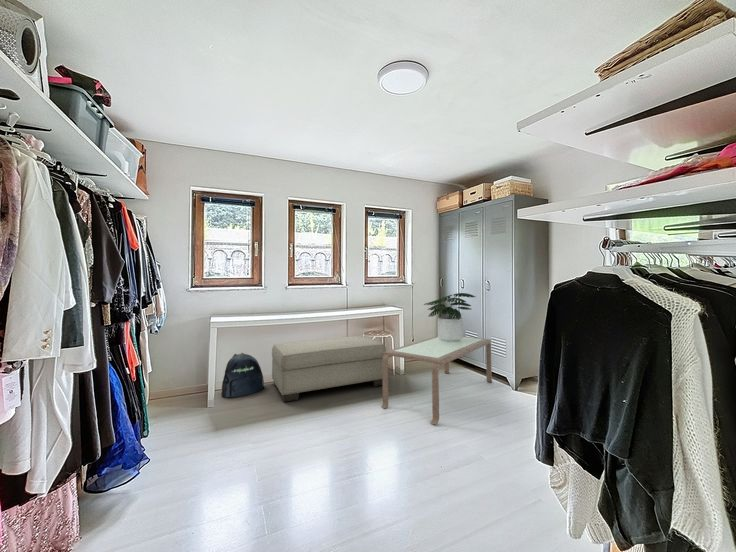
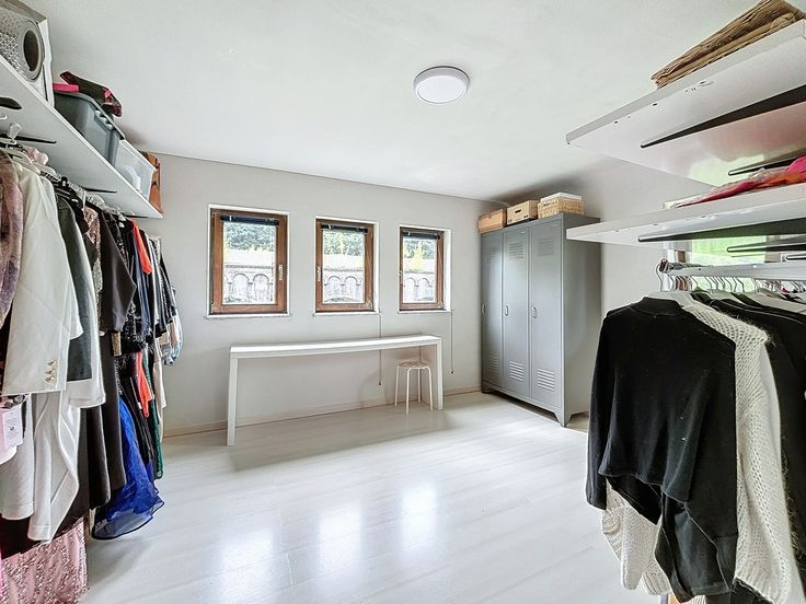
- potted plant (448, 316)
- coffee table (444, 367)
- backpack (243, 372)
- ottoman (328, 362)
